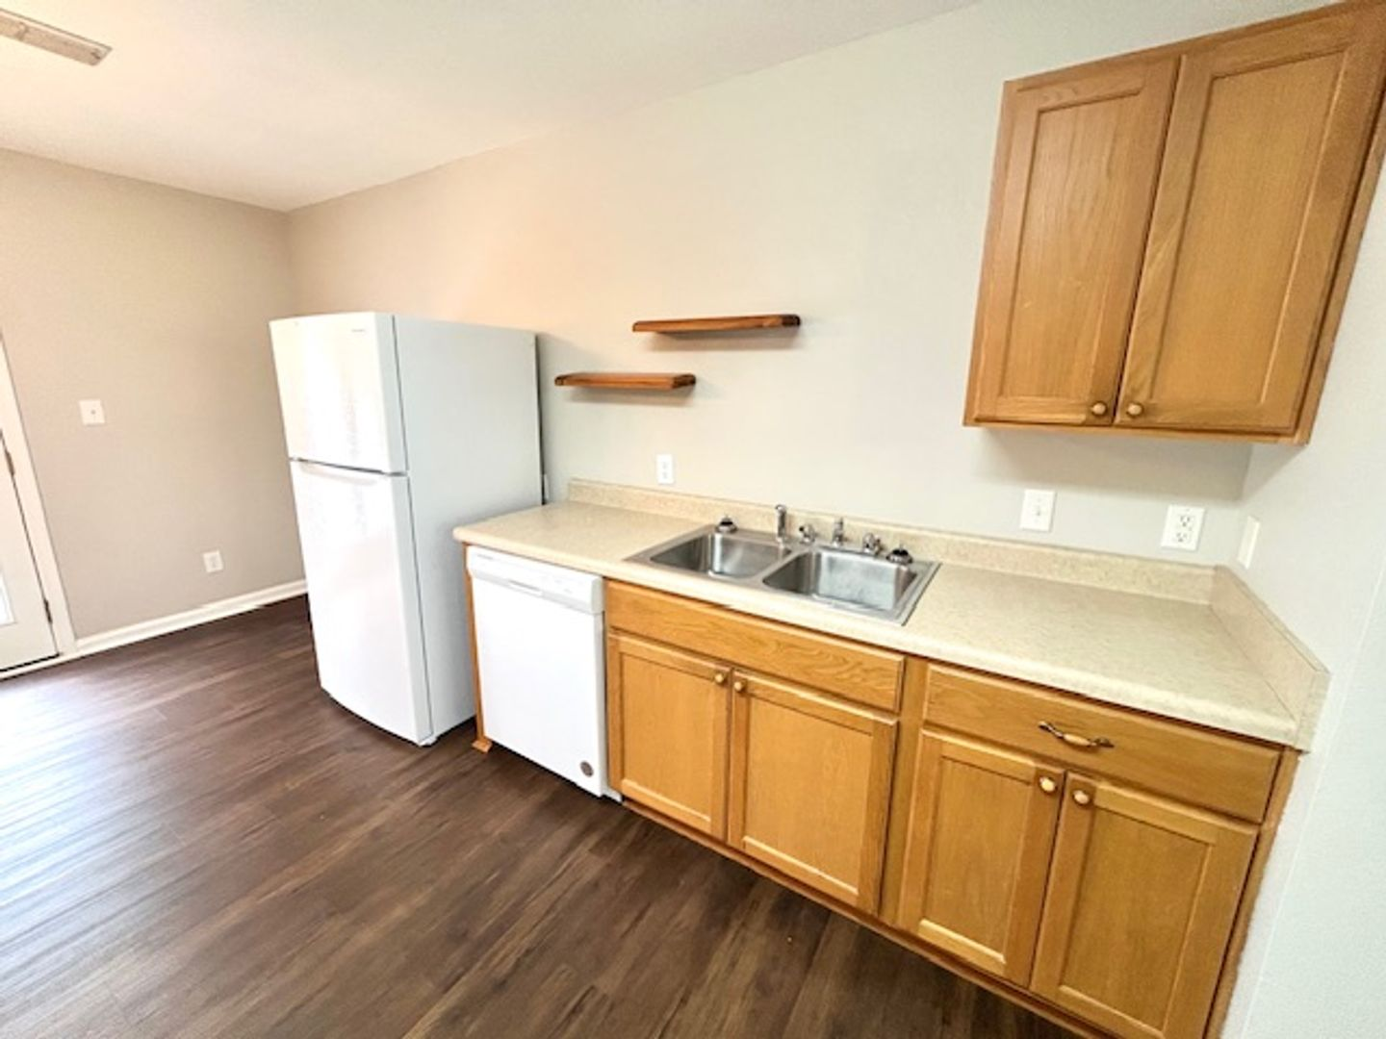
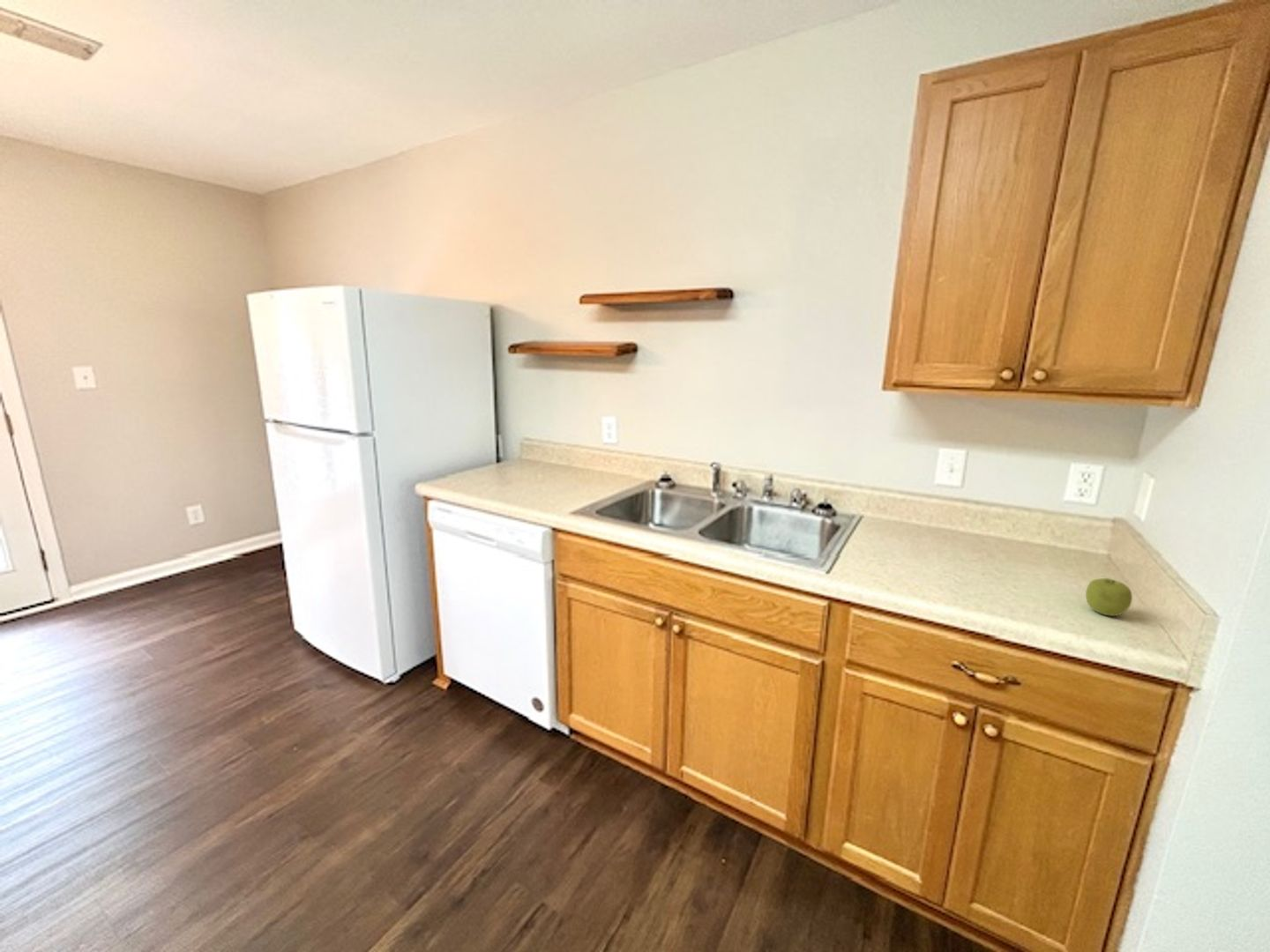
+ fruit (1108, 595)
